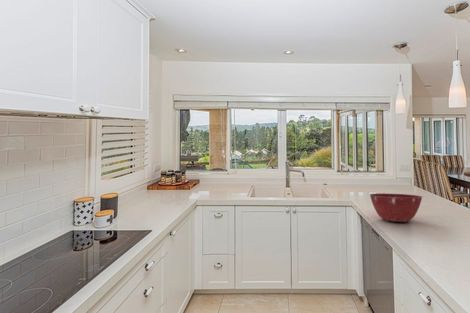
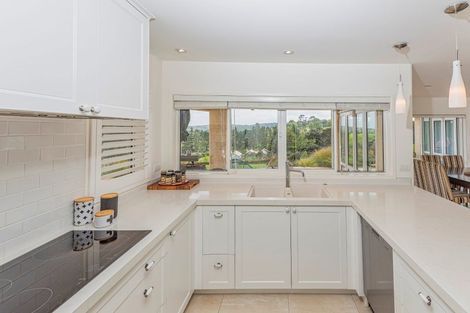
- mixing bowl (395, 207)
